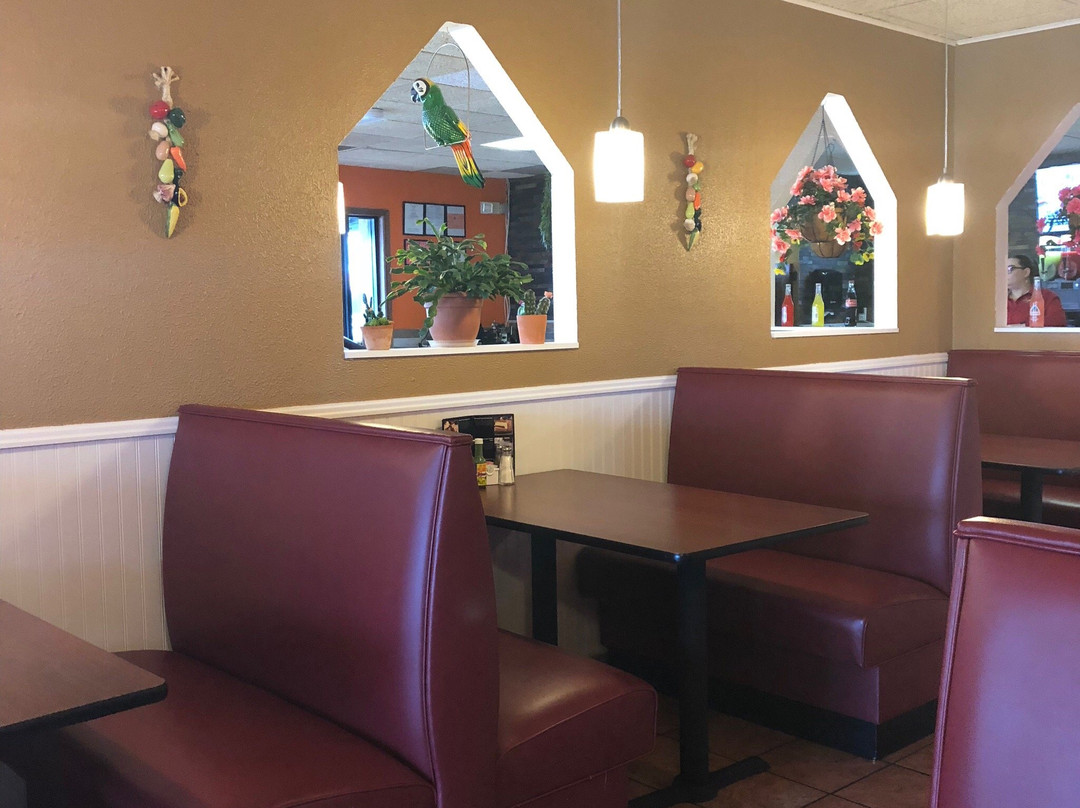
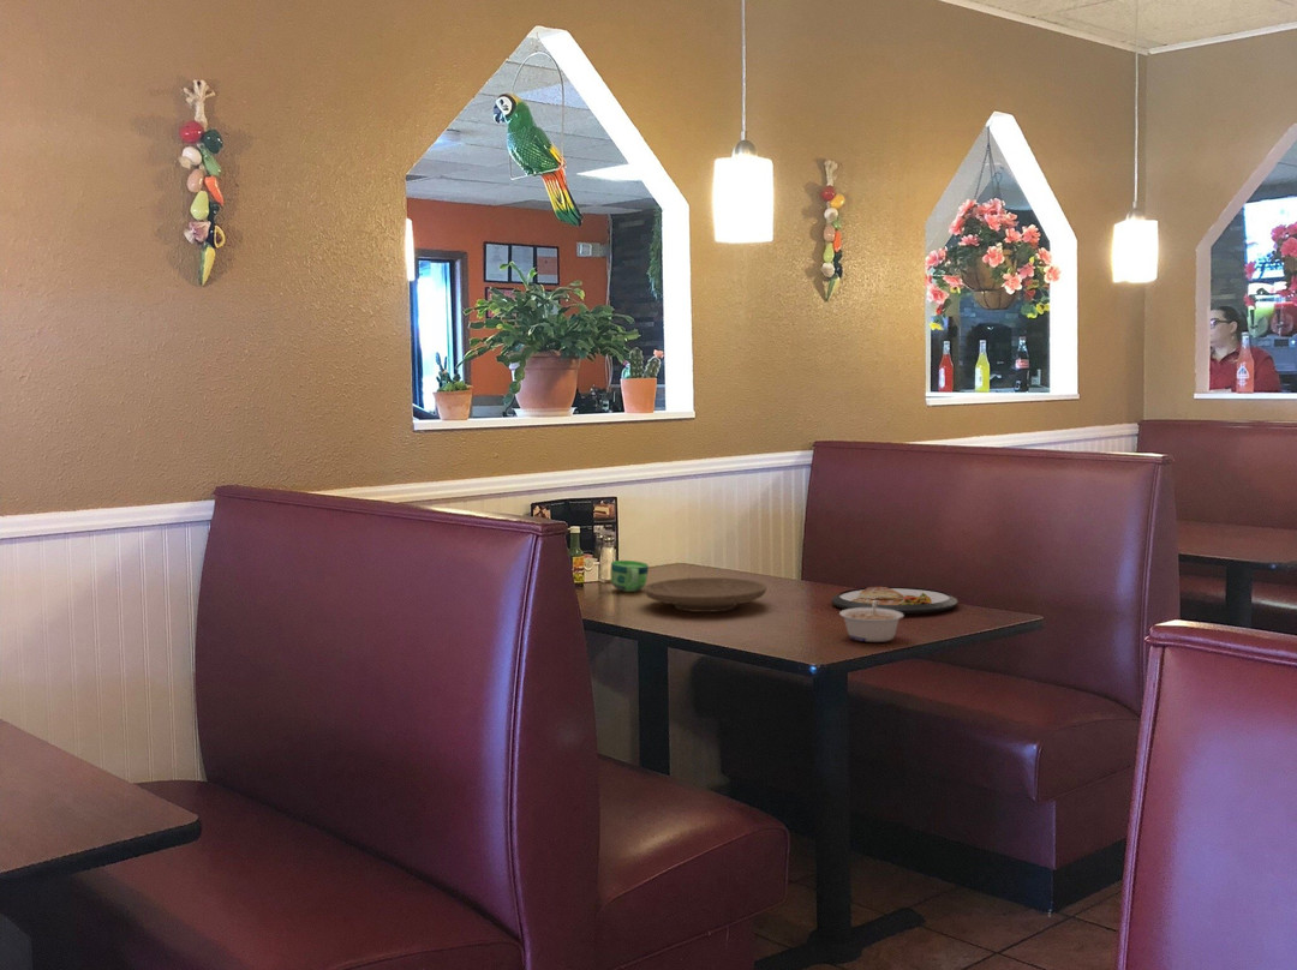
+ legume (869, 622)
+ cup (632, 576)
+ plate (705, 595)
+ dish (893, 597)
